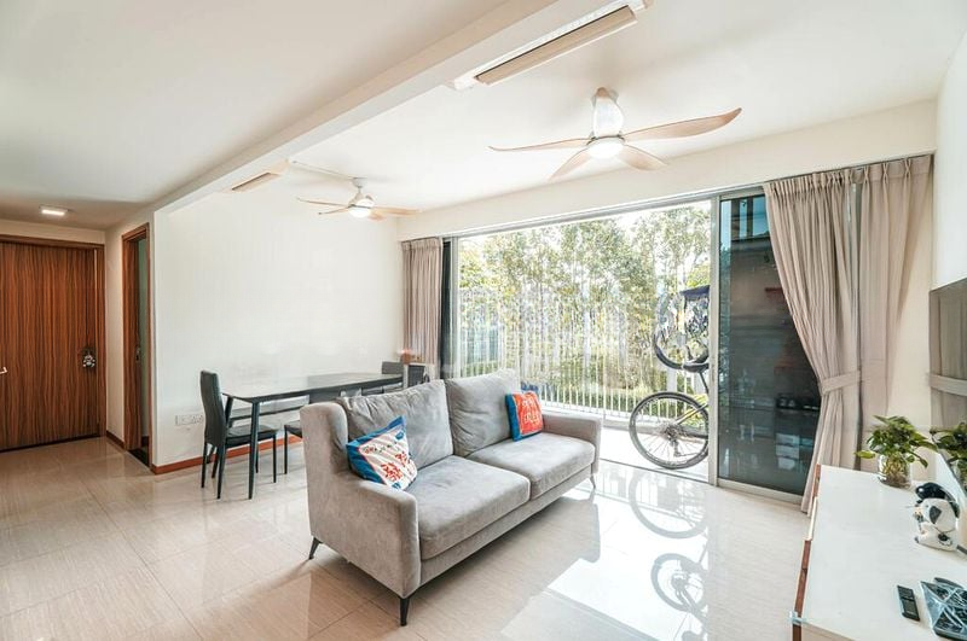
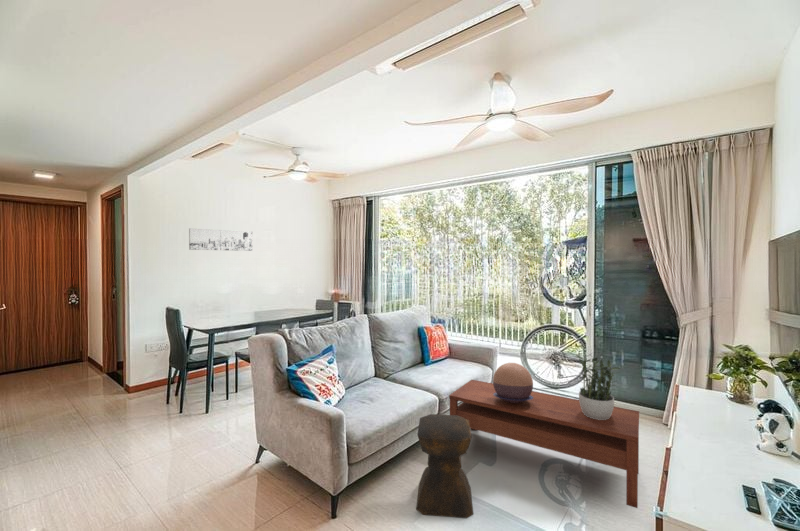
+ stool (444, 460)
+ coffee table (538, 431)
+ potted plant (597, 383)
+ wall art (222, 240)
+ decorative bowl (512, 382)
